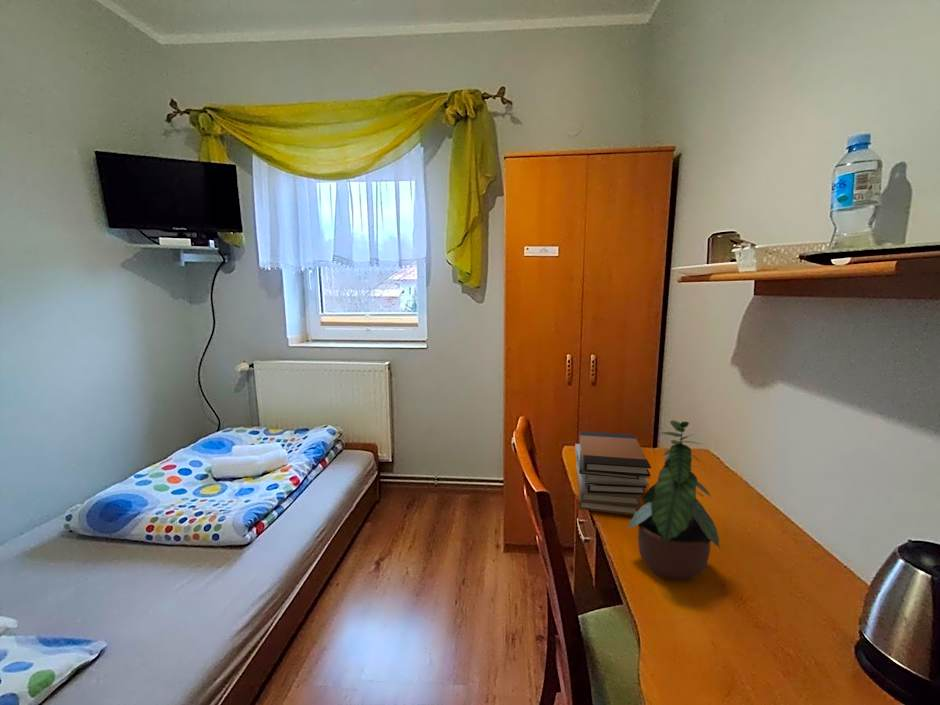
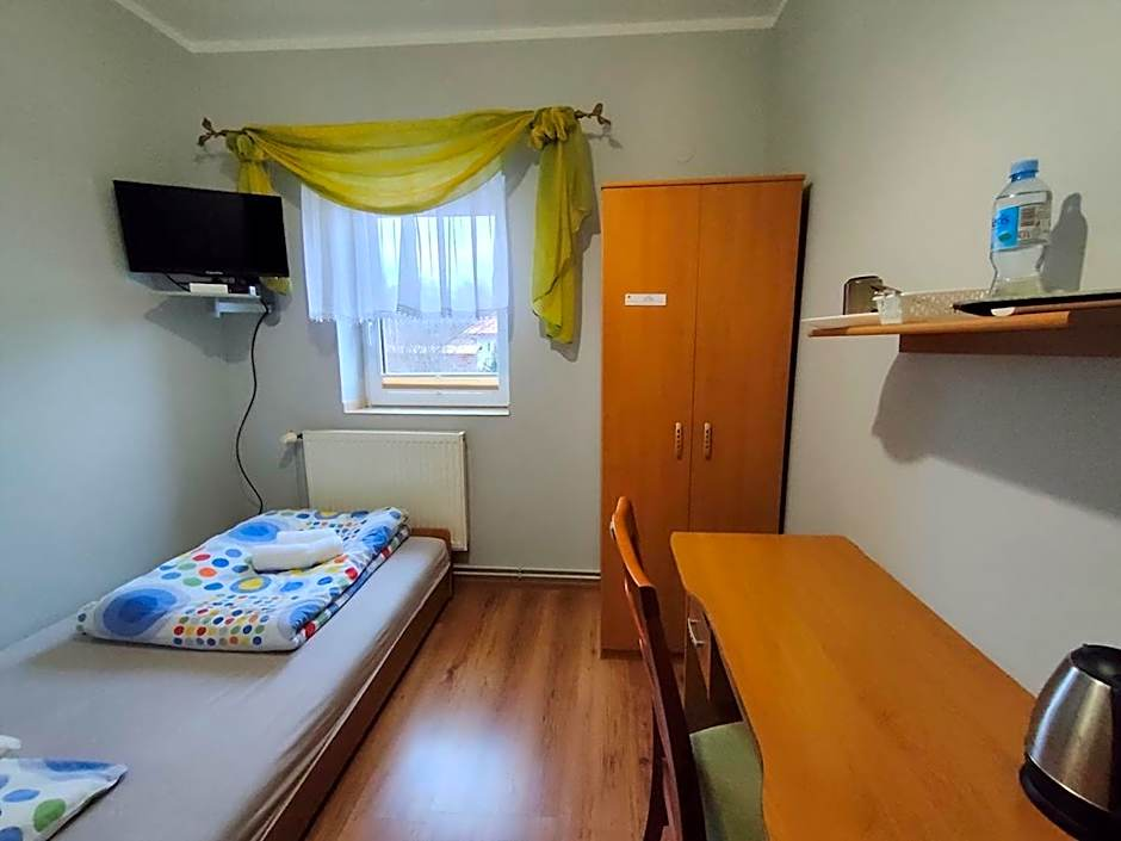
- book stack (608, 469)
- potted plant (673, 495)
